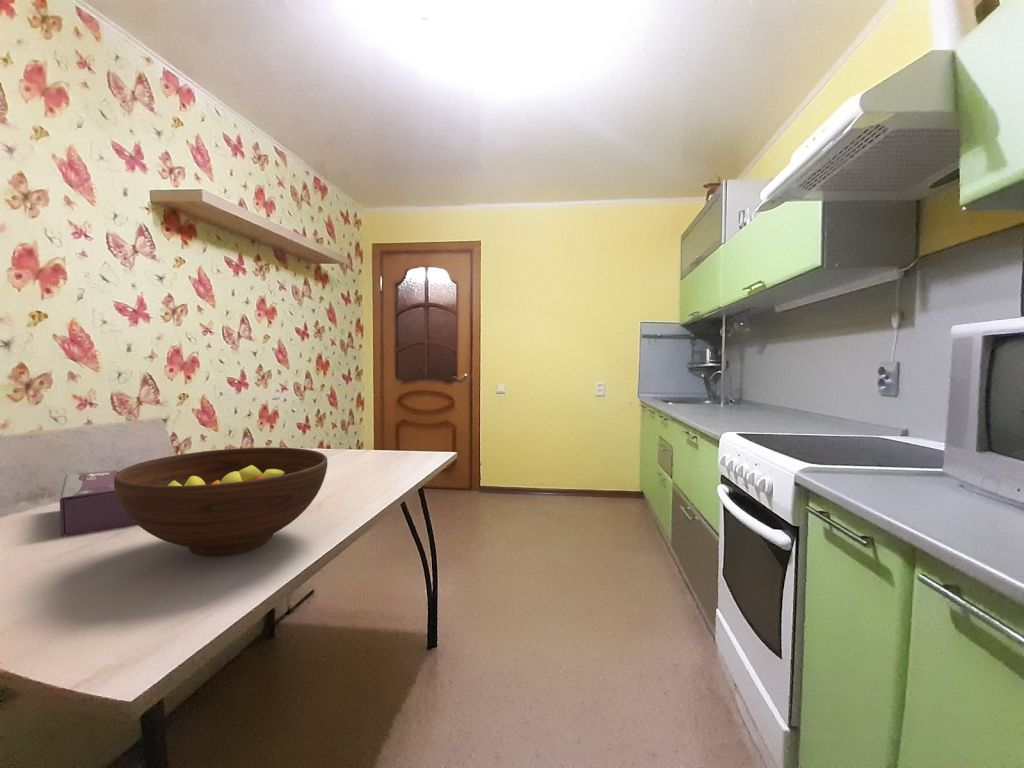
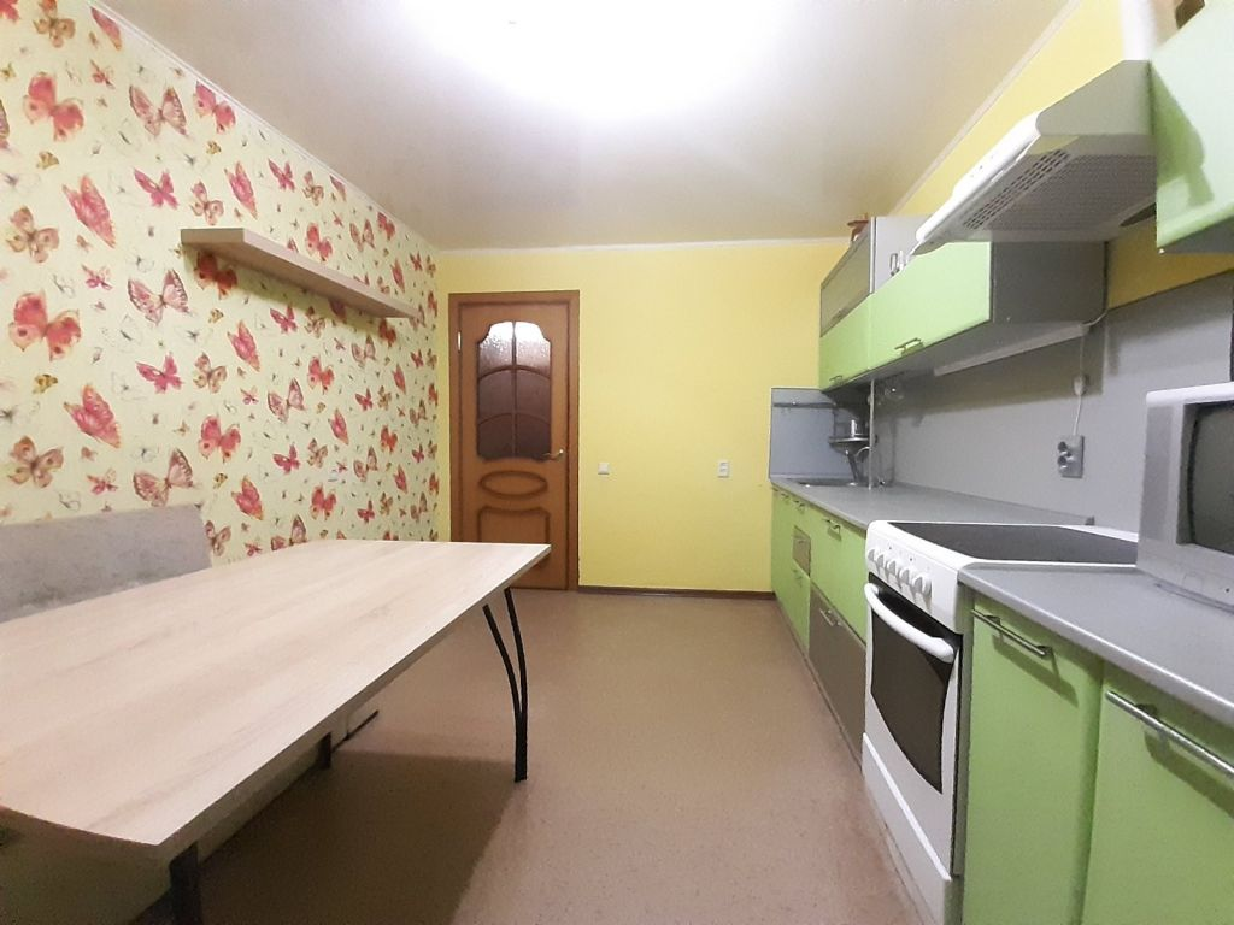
- tissue box (108, 497)
- fruit bowl (231, 504)
